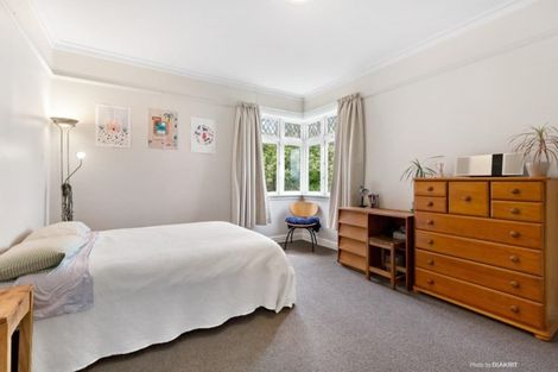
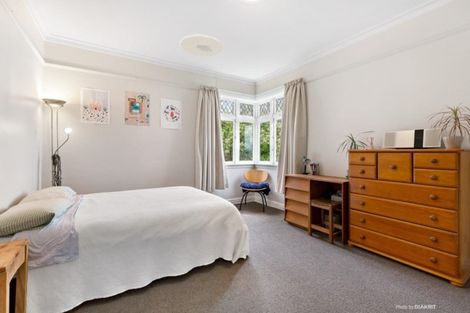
+ ceiling light (201, 44)
